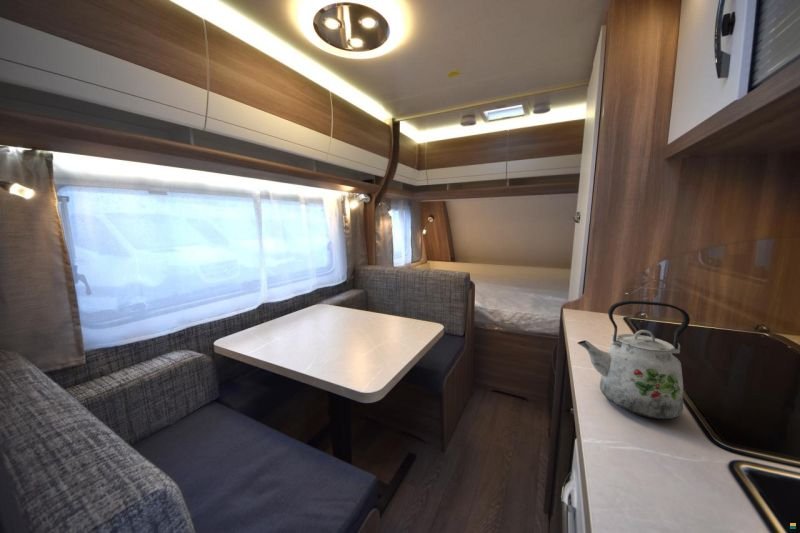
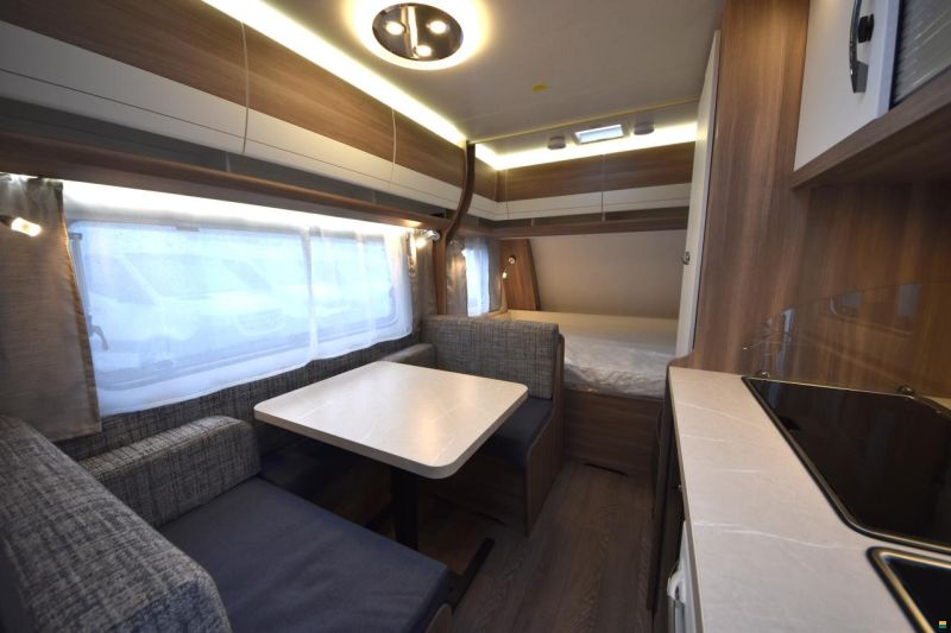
- kettle (627, 352)
